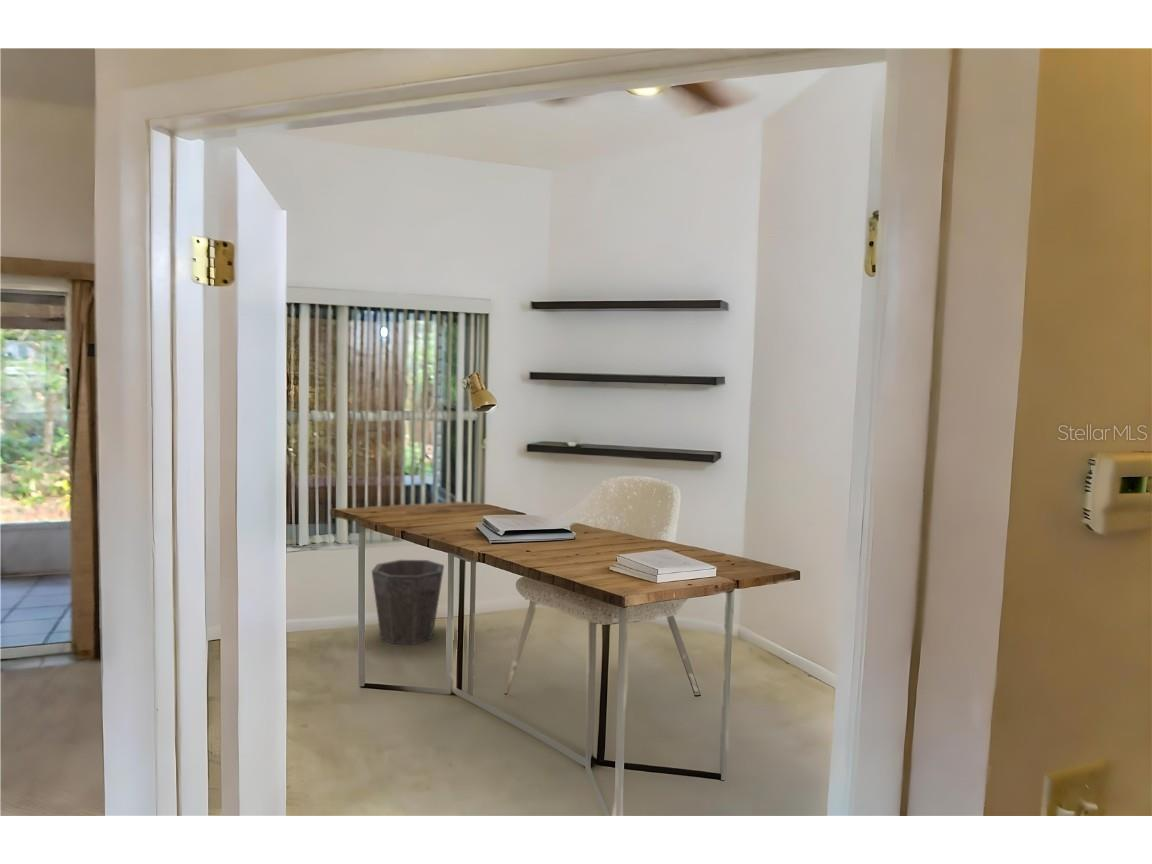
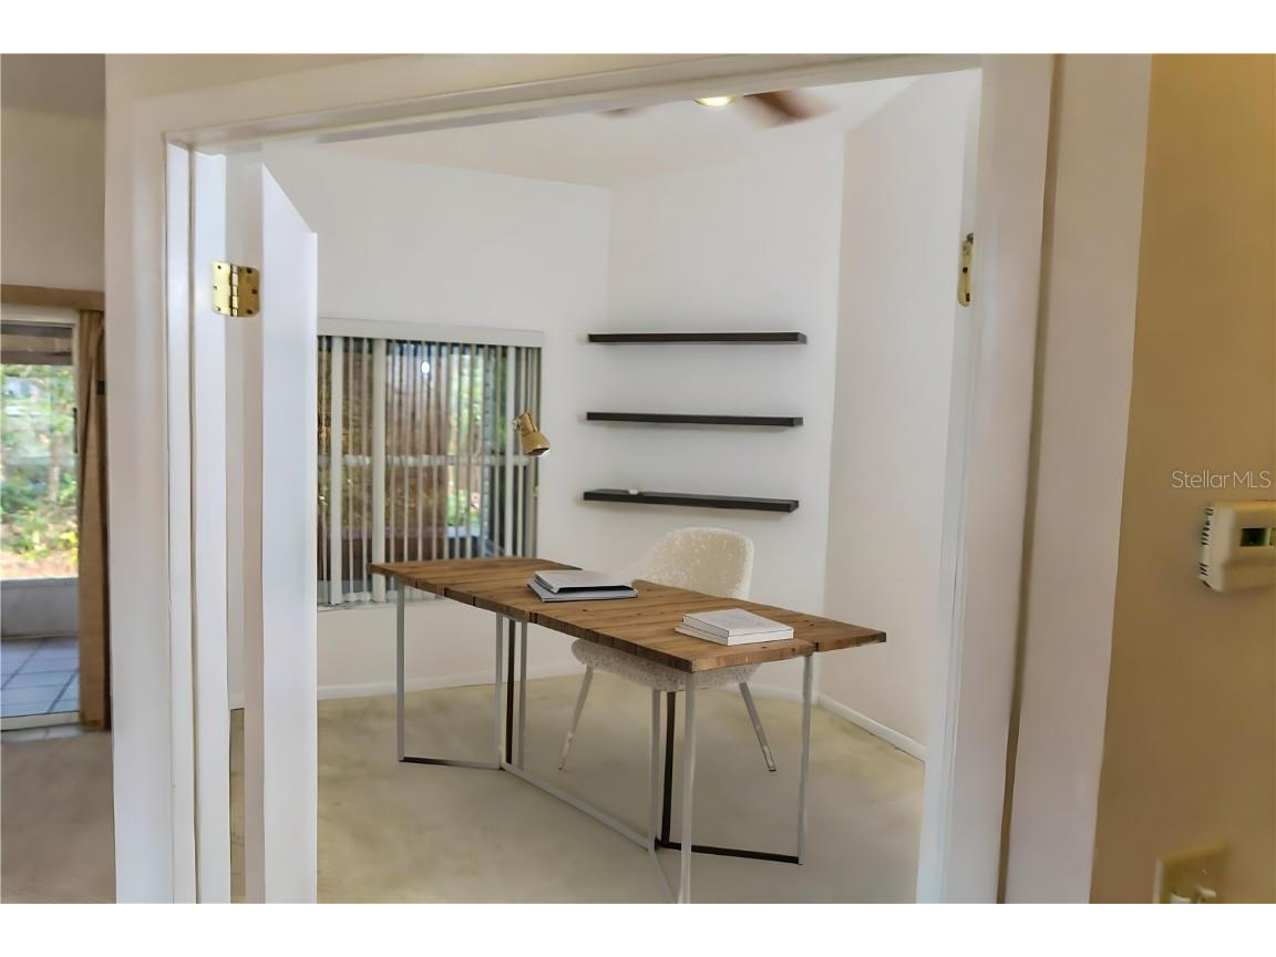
- waste bin (408, 601)
